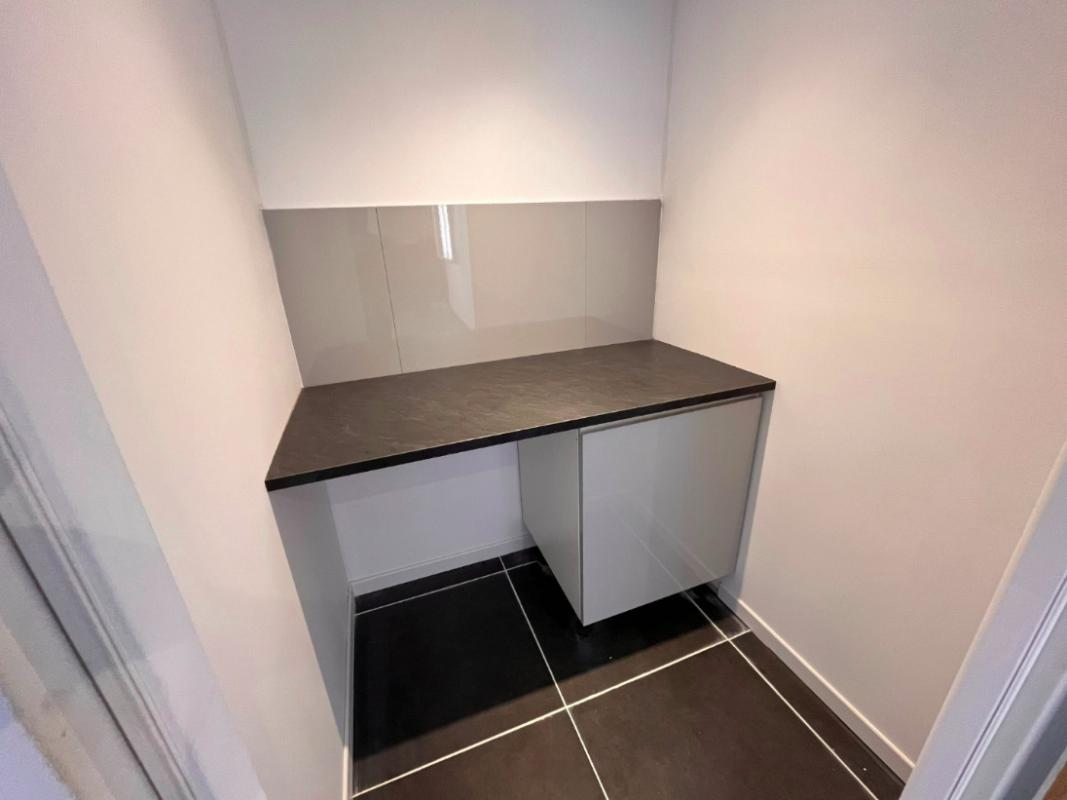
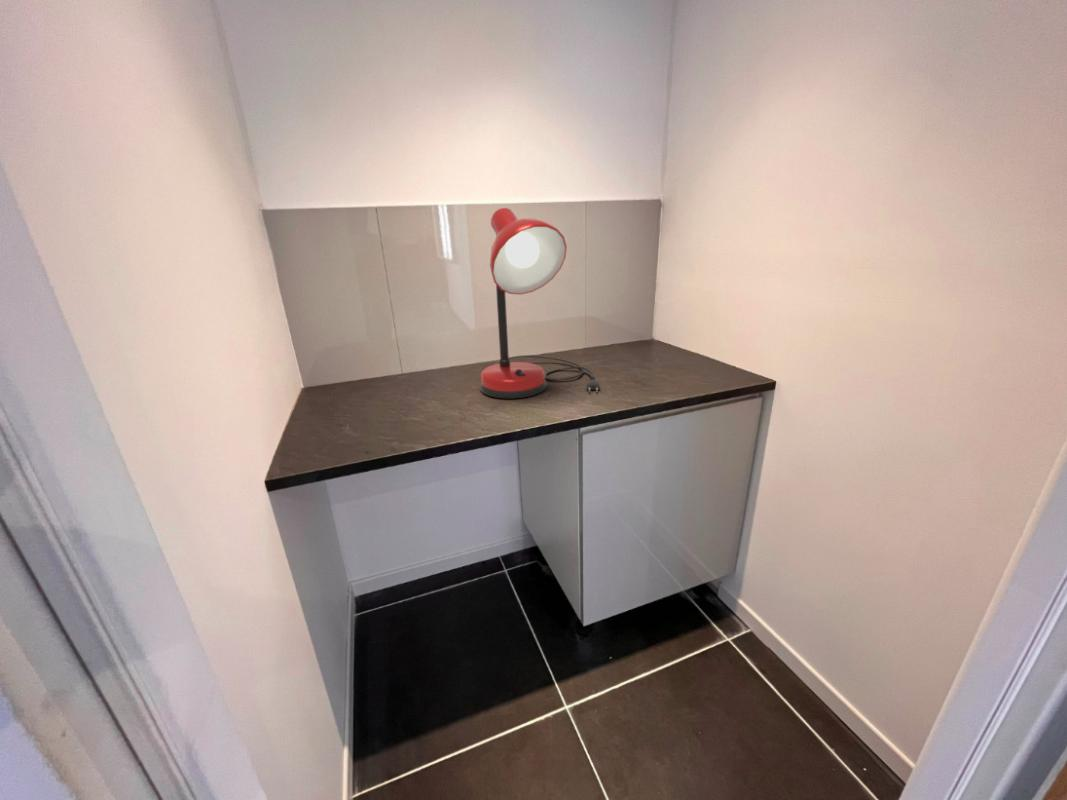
+ desk lamp (534, 290)
